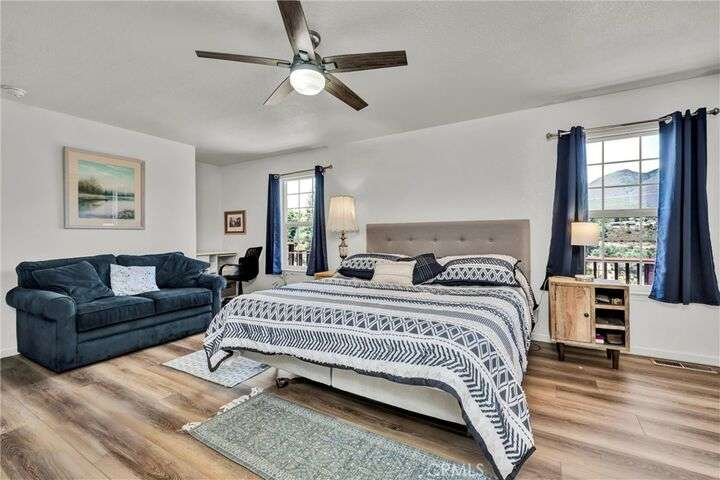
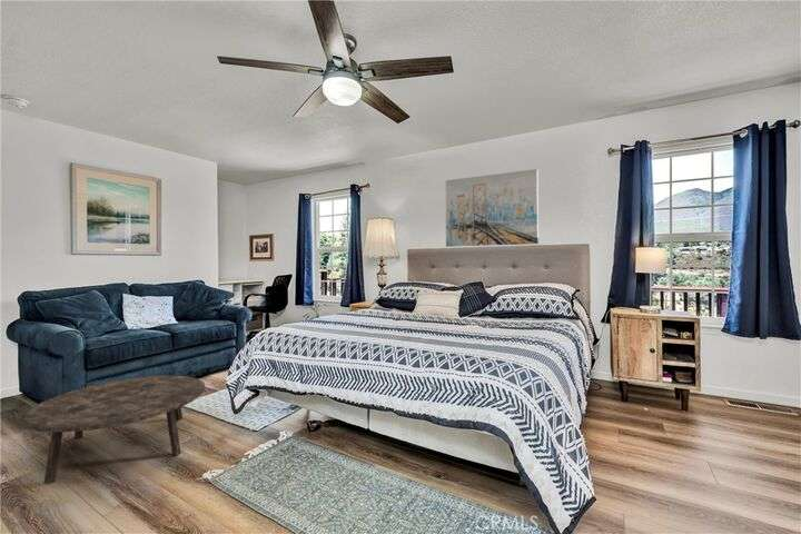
+ wall art (488, 210)
+ coffee table (125, 421)
